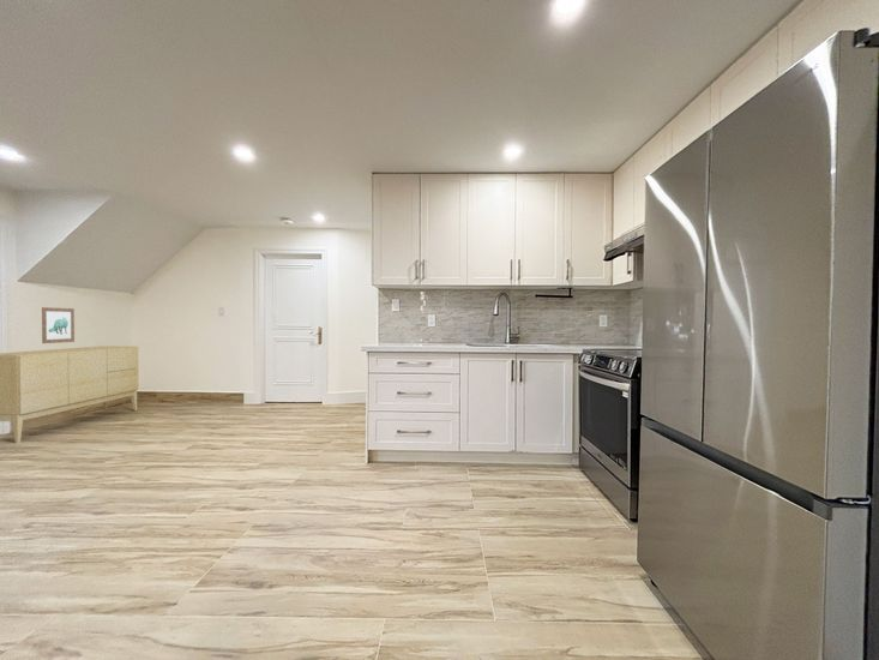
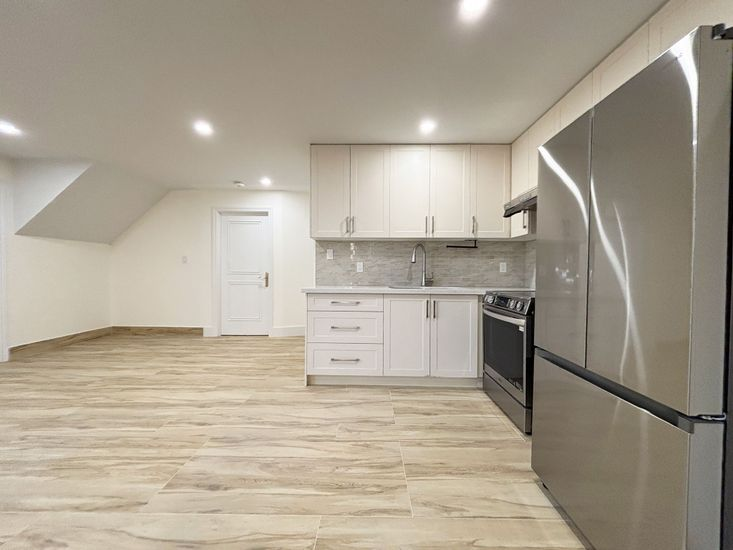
- wall art (58, 325)
- sideboard (67, 386)
